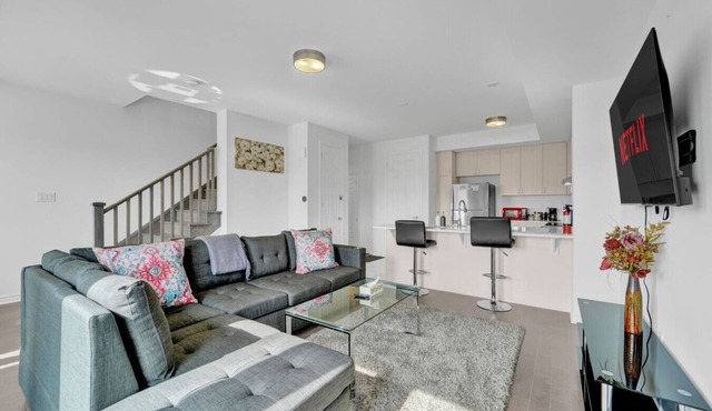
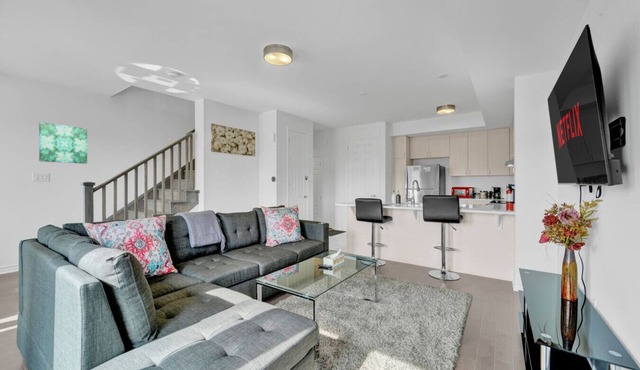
+ wall art (64, 144)
